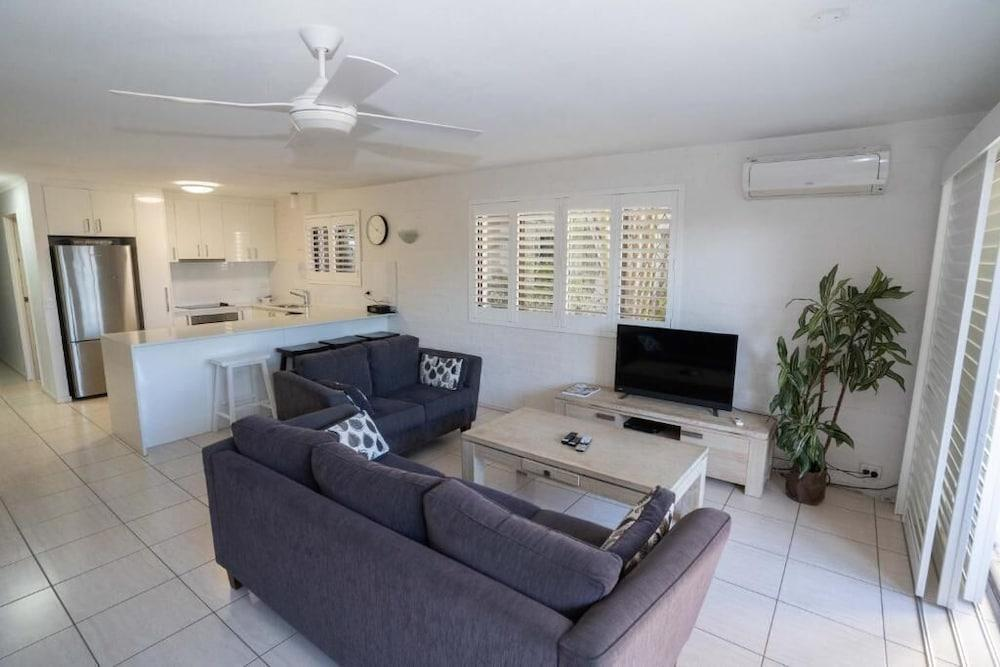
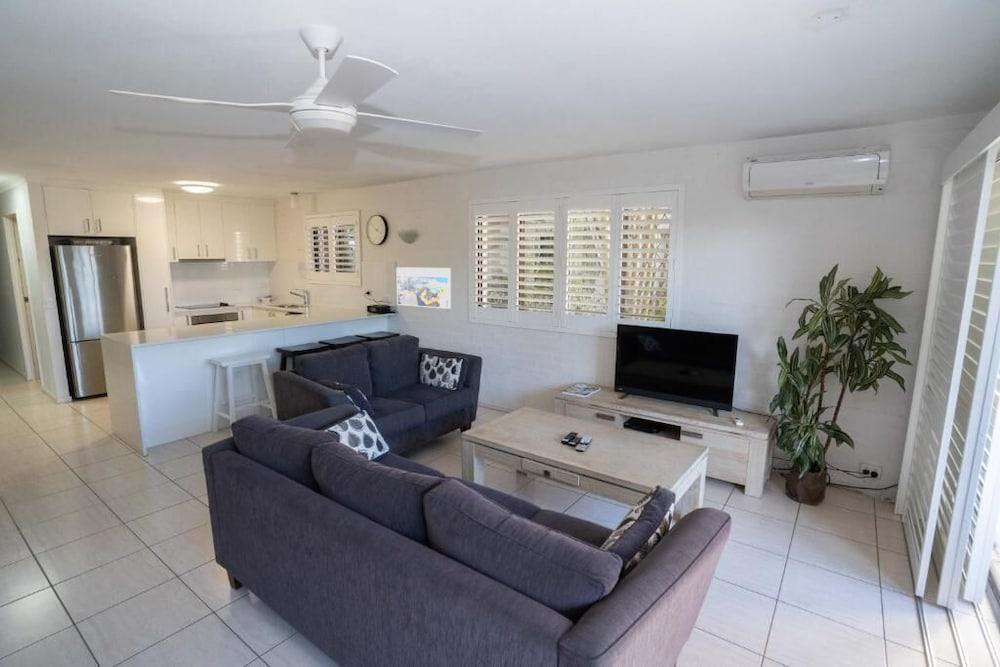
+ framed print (422, 287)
